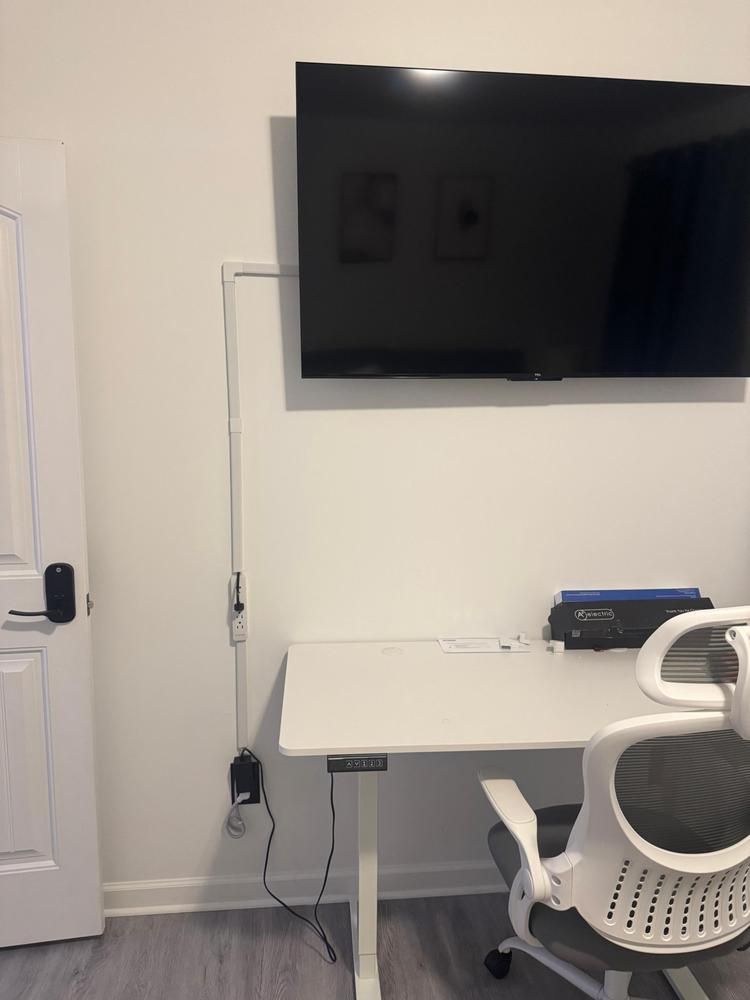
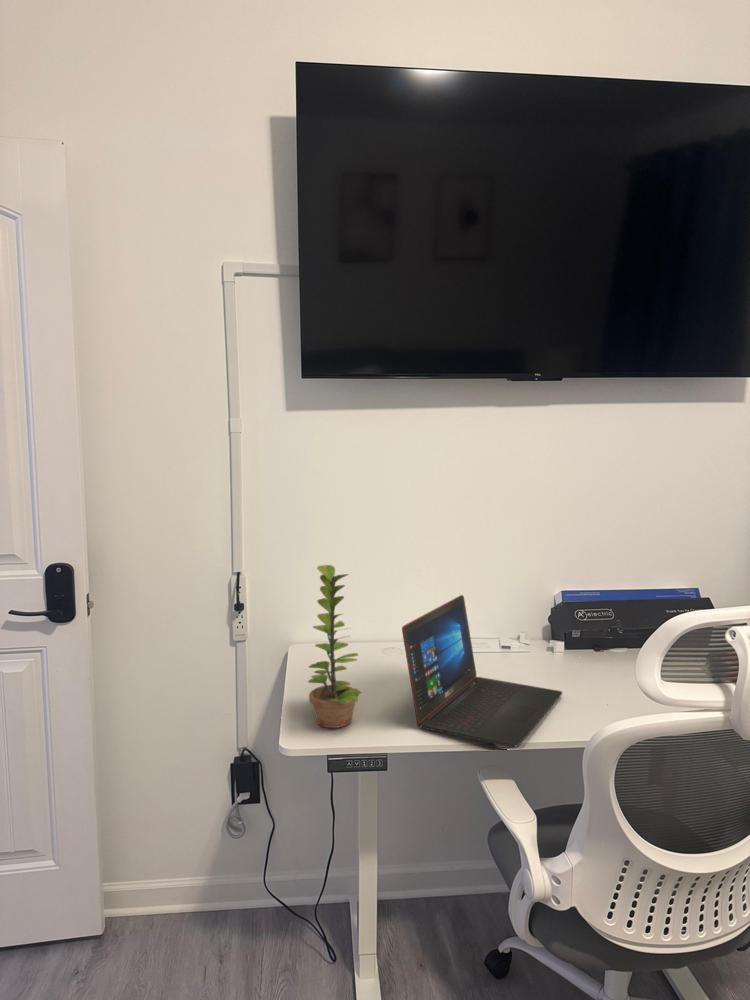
+ plant (331, 644)
+ laptop (474, 662)
